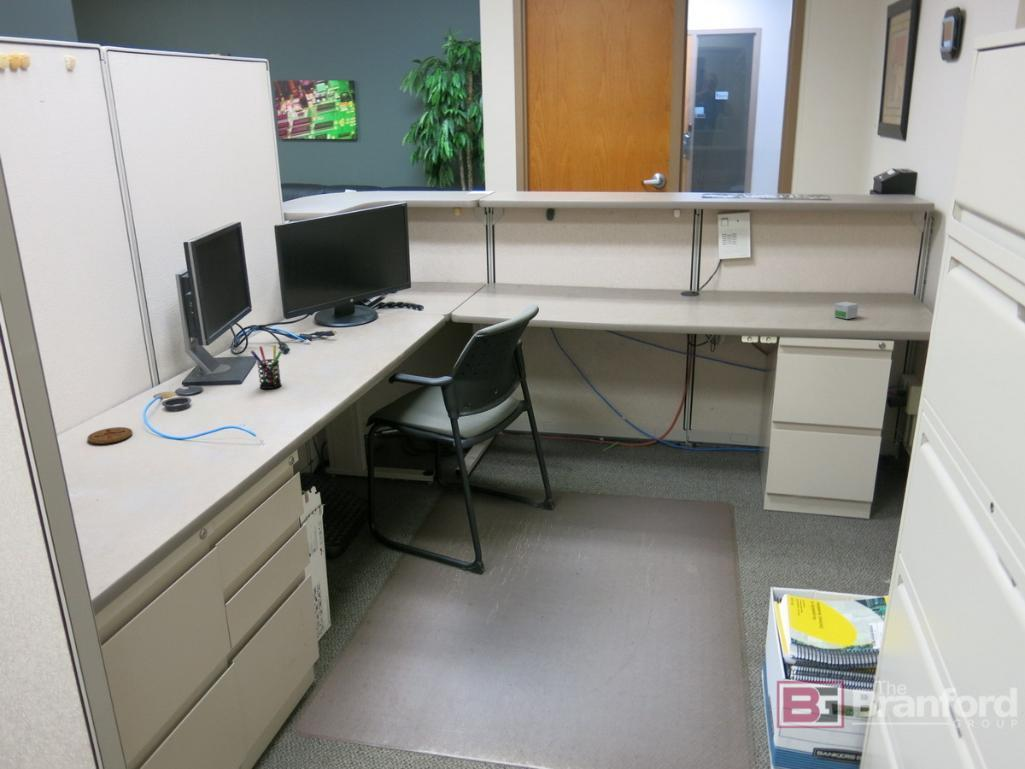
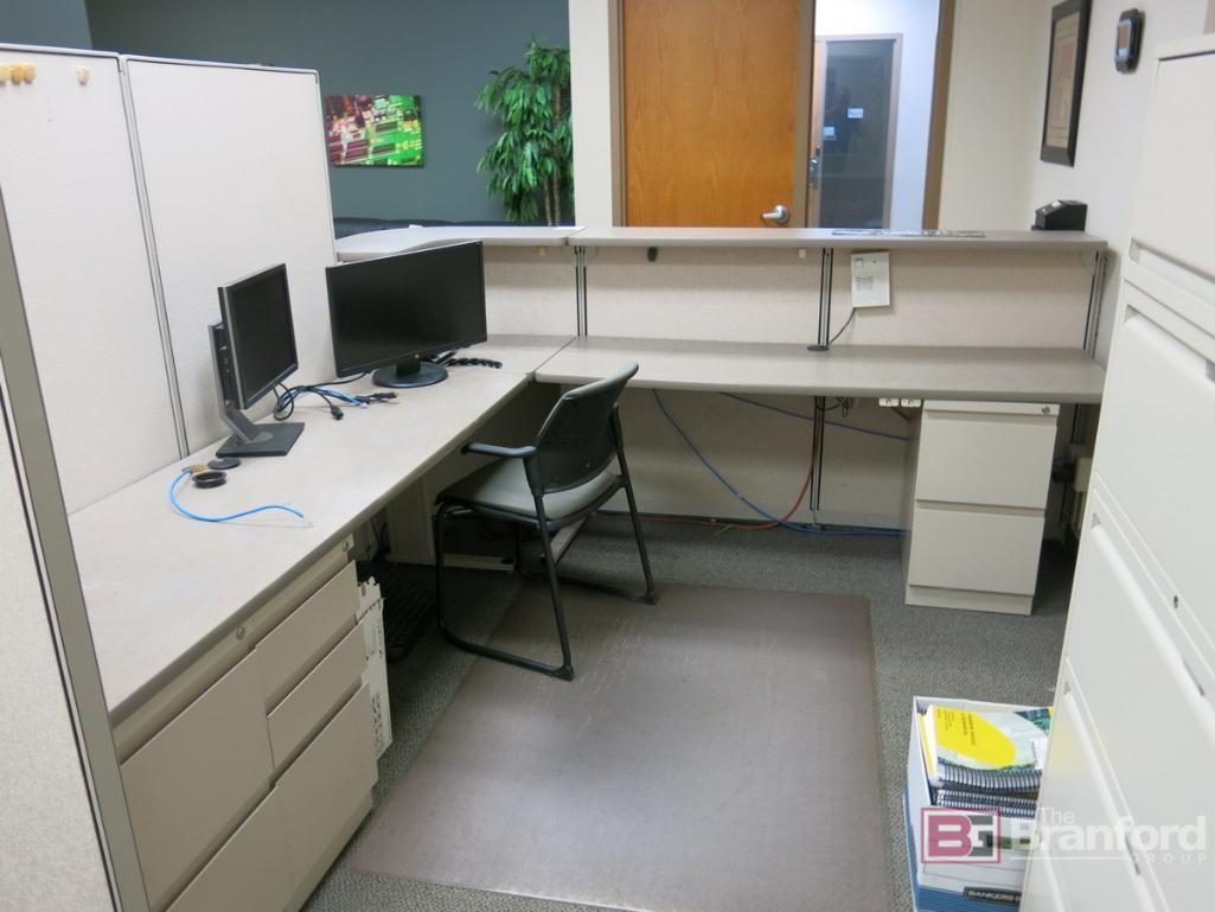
- small box (846, 310)
- pen holder (270, 365)
- coaster (110, 435)
